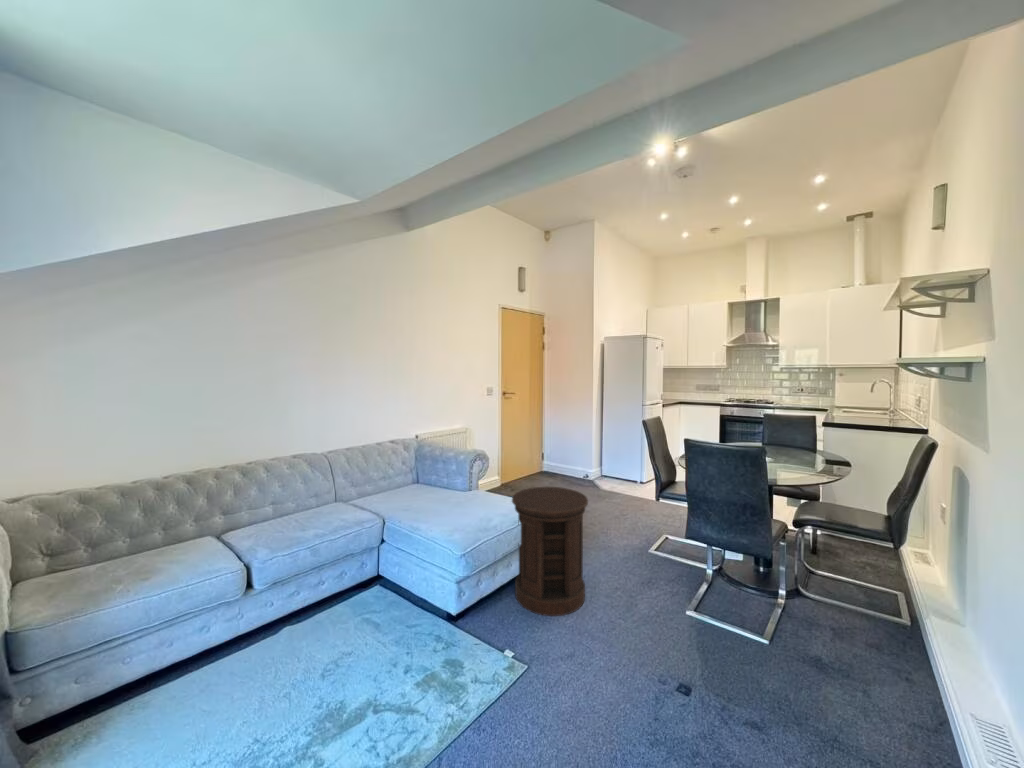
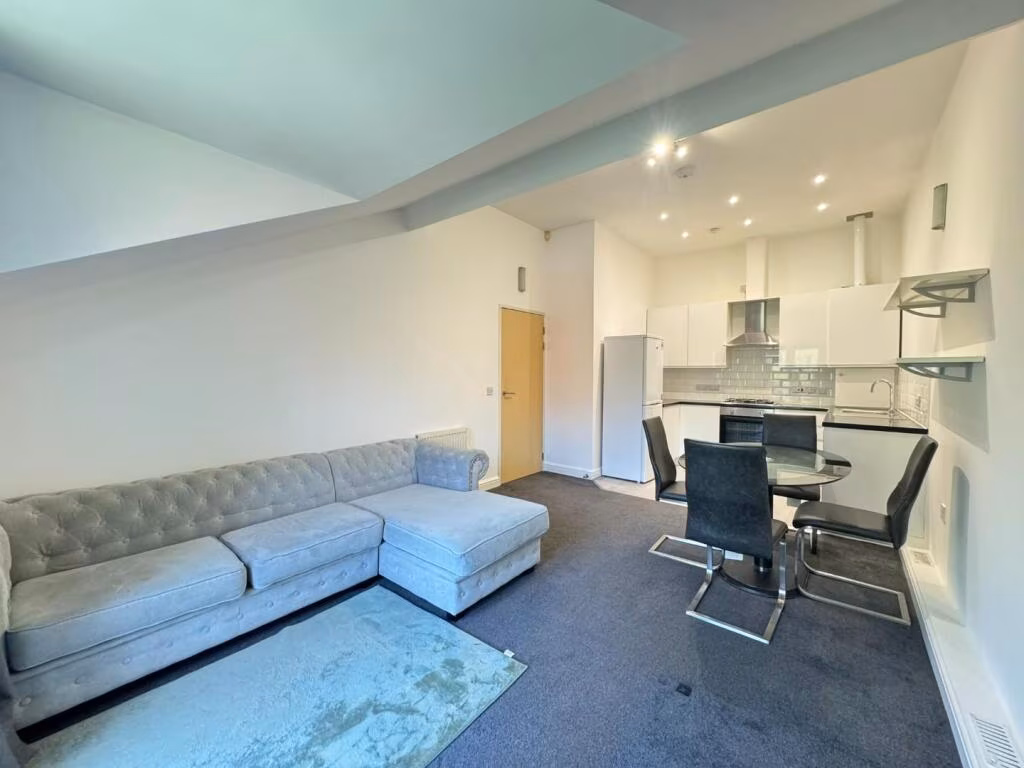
- side table (549, 546)
